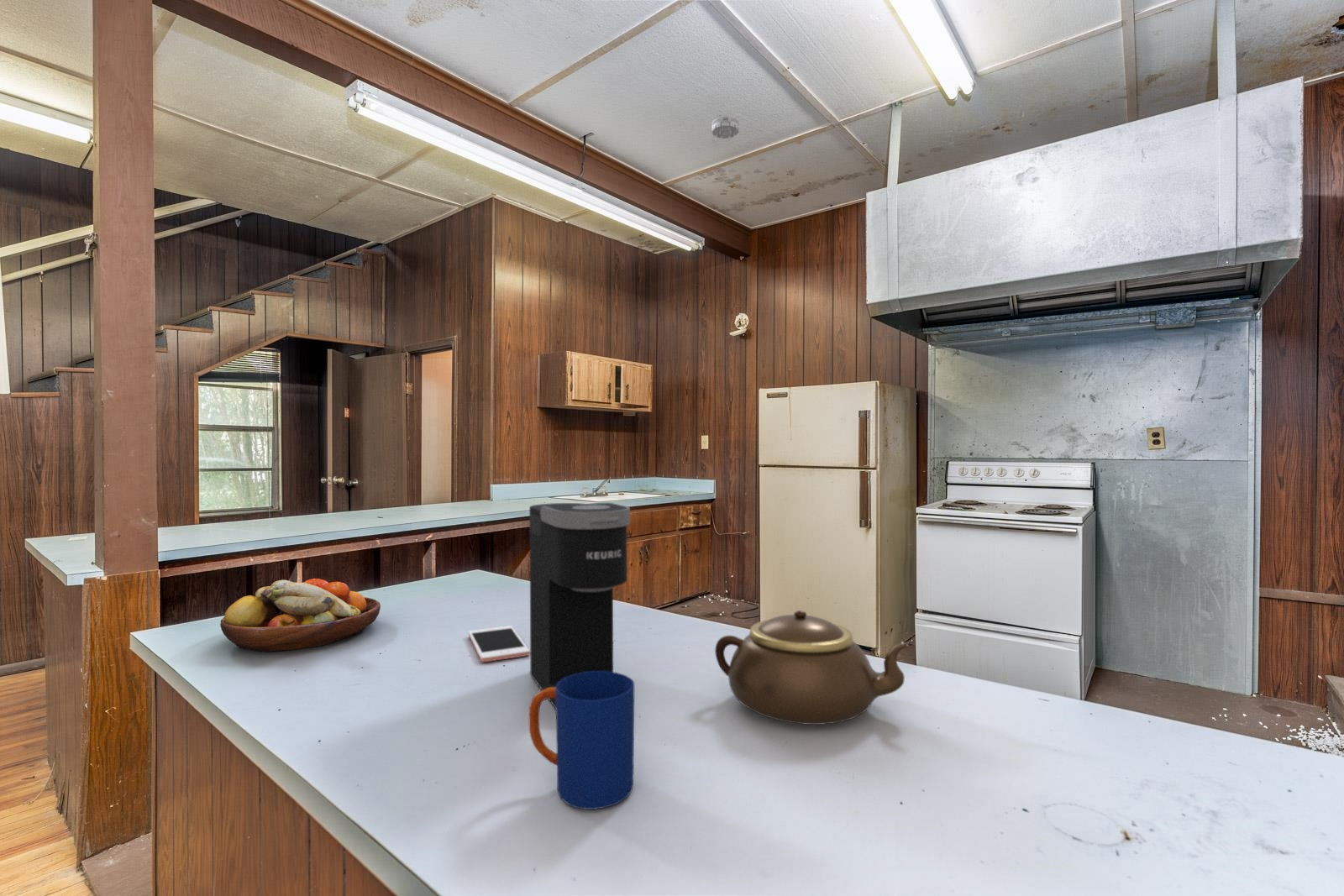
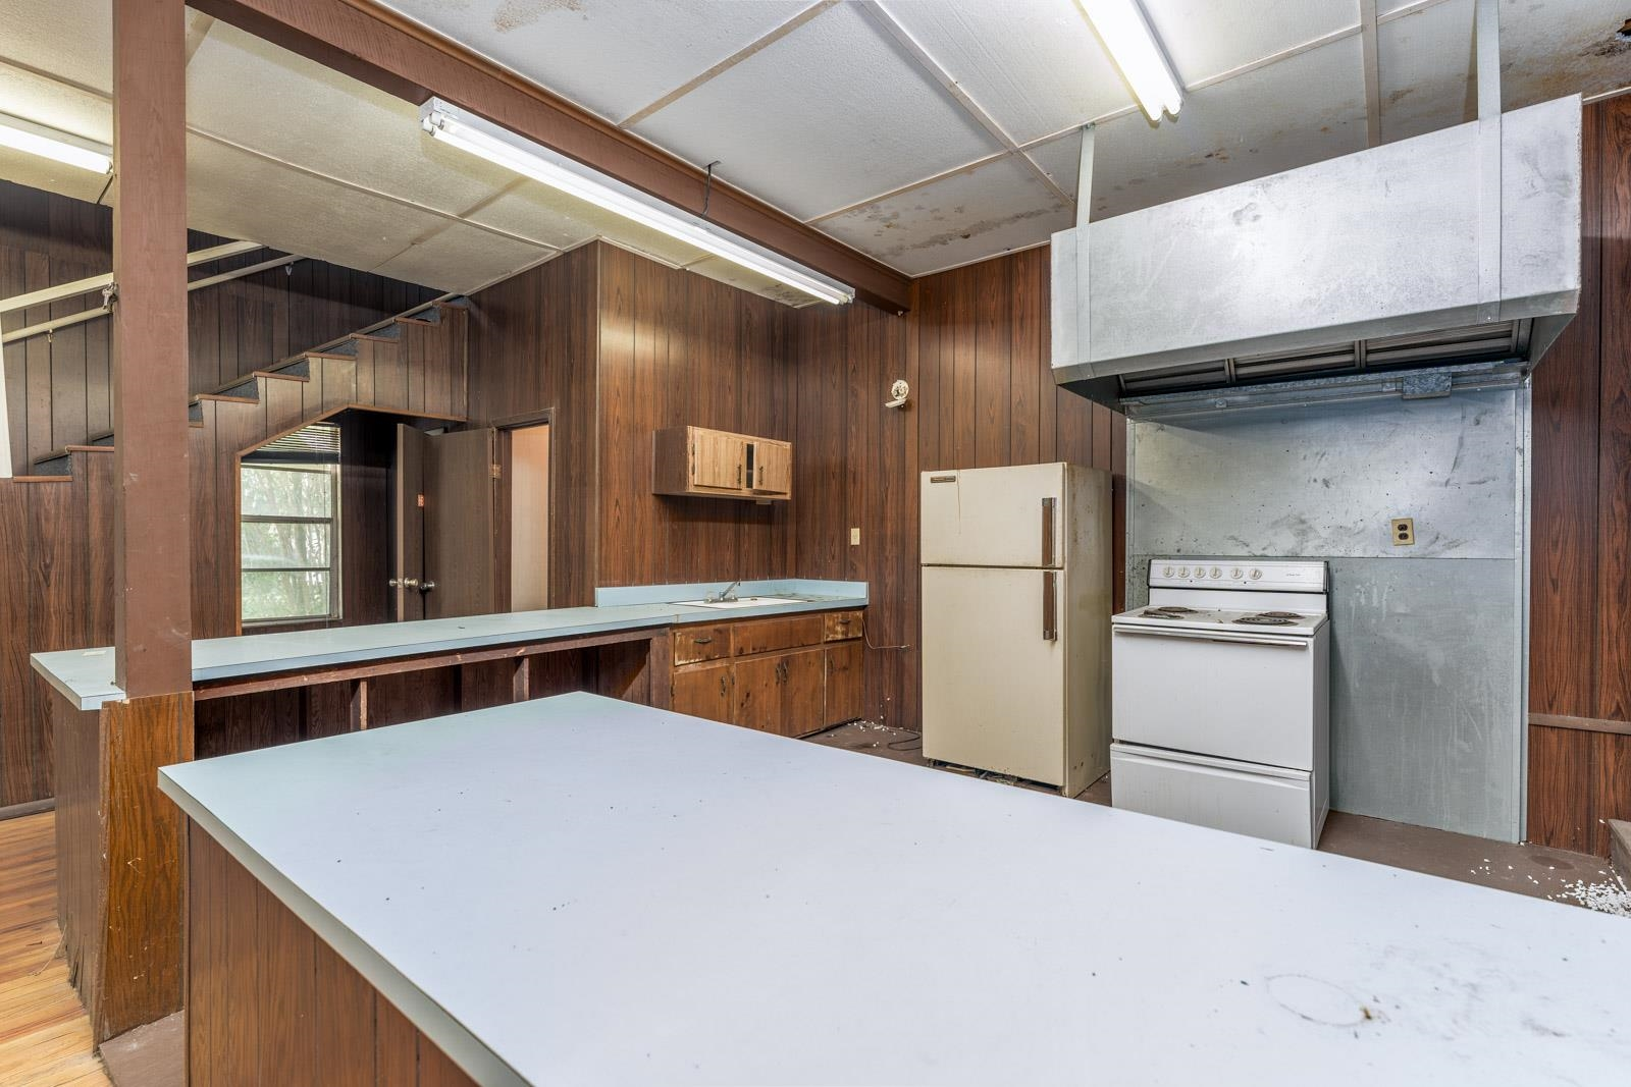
- coffee maker (576, 596)
- teapot (804, 657)
- cell phone (497, 642)
- mug (580, 736)
- smoke detector (725, 127)
- fruit bowl (306, 605)
